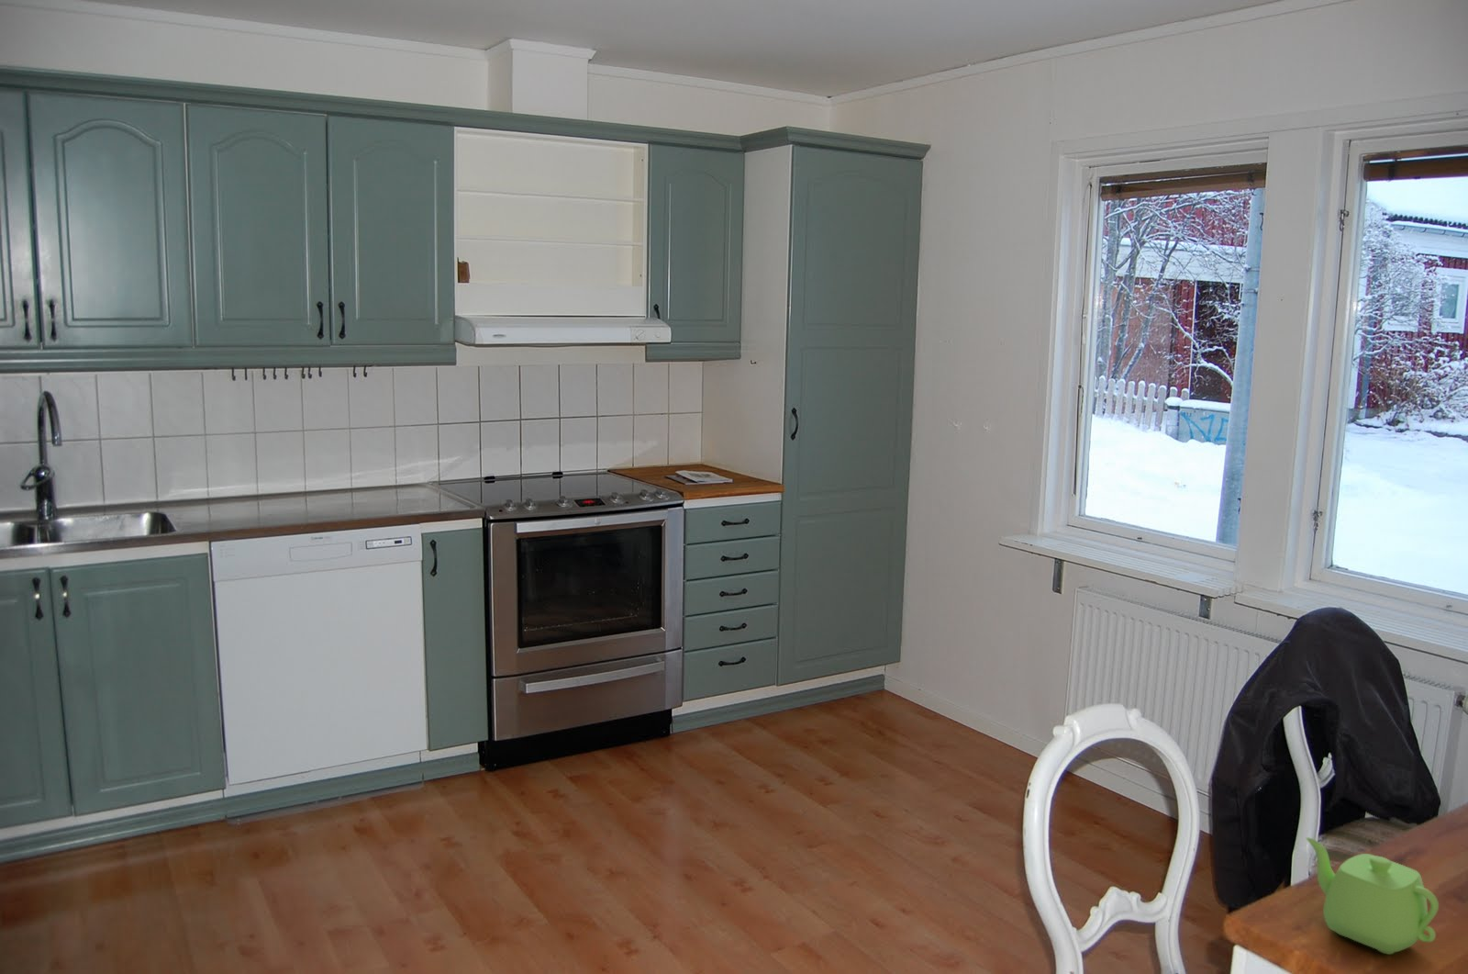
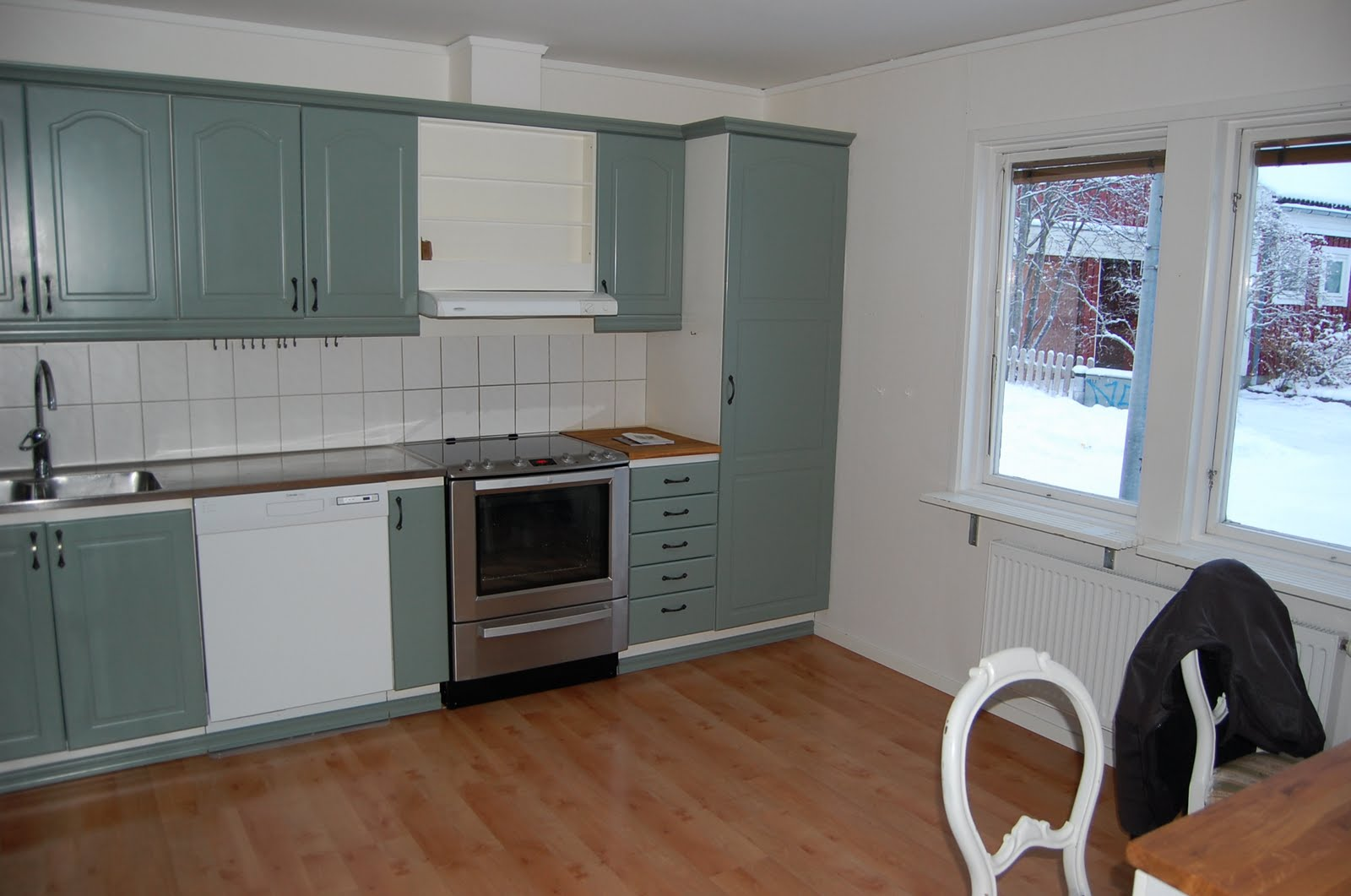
- teapot (1366, 894)
